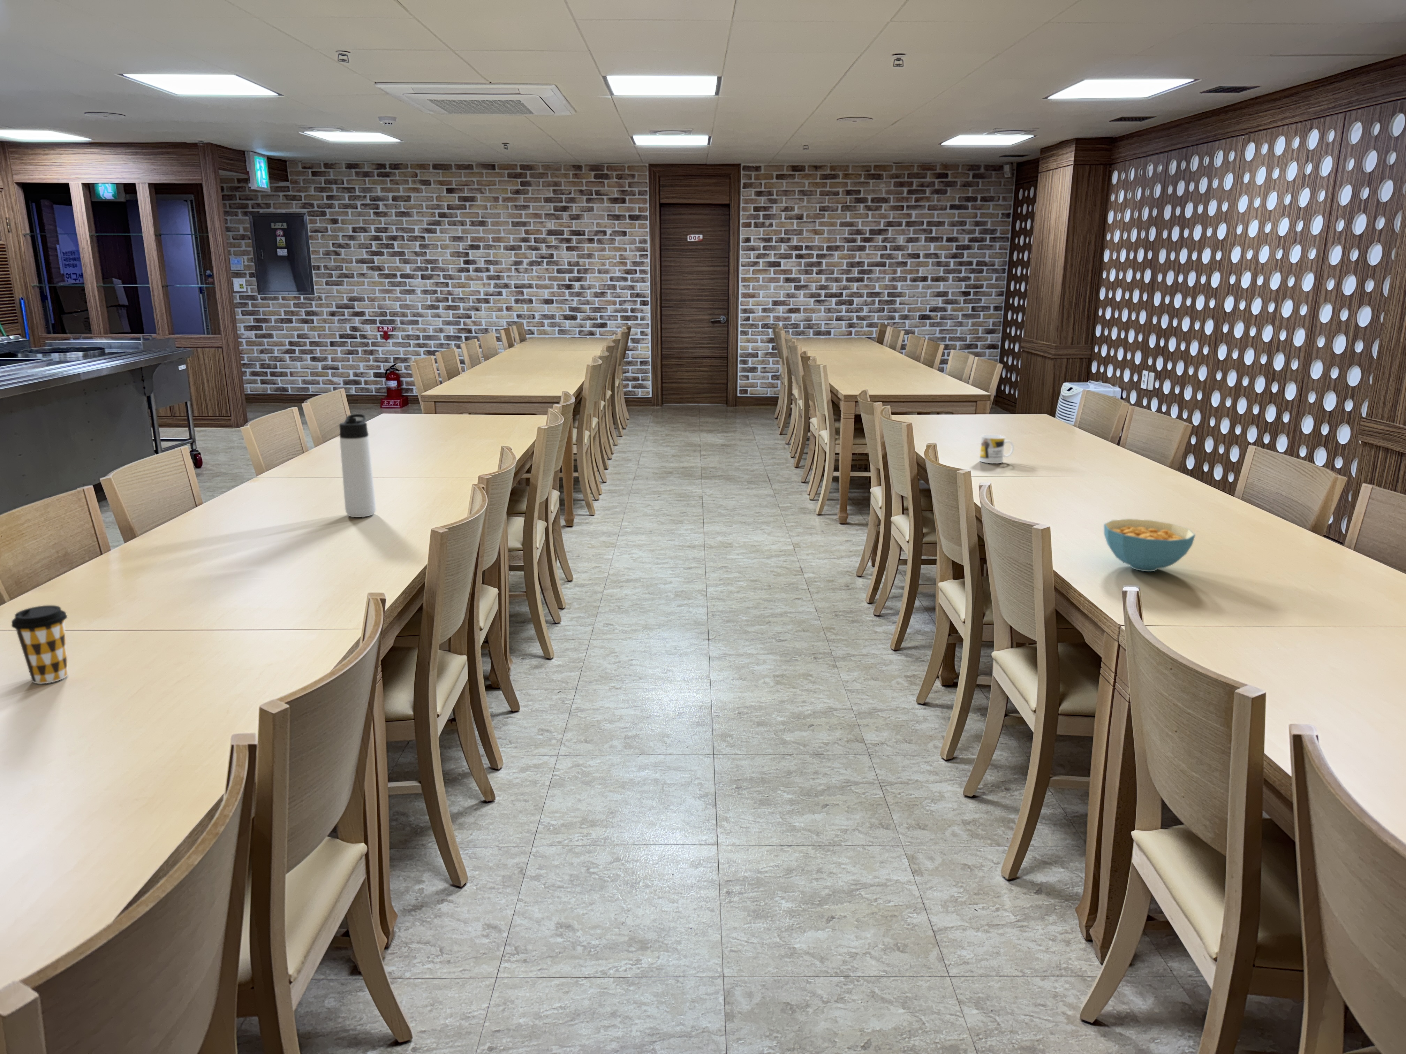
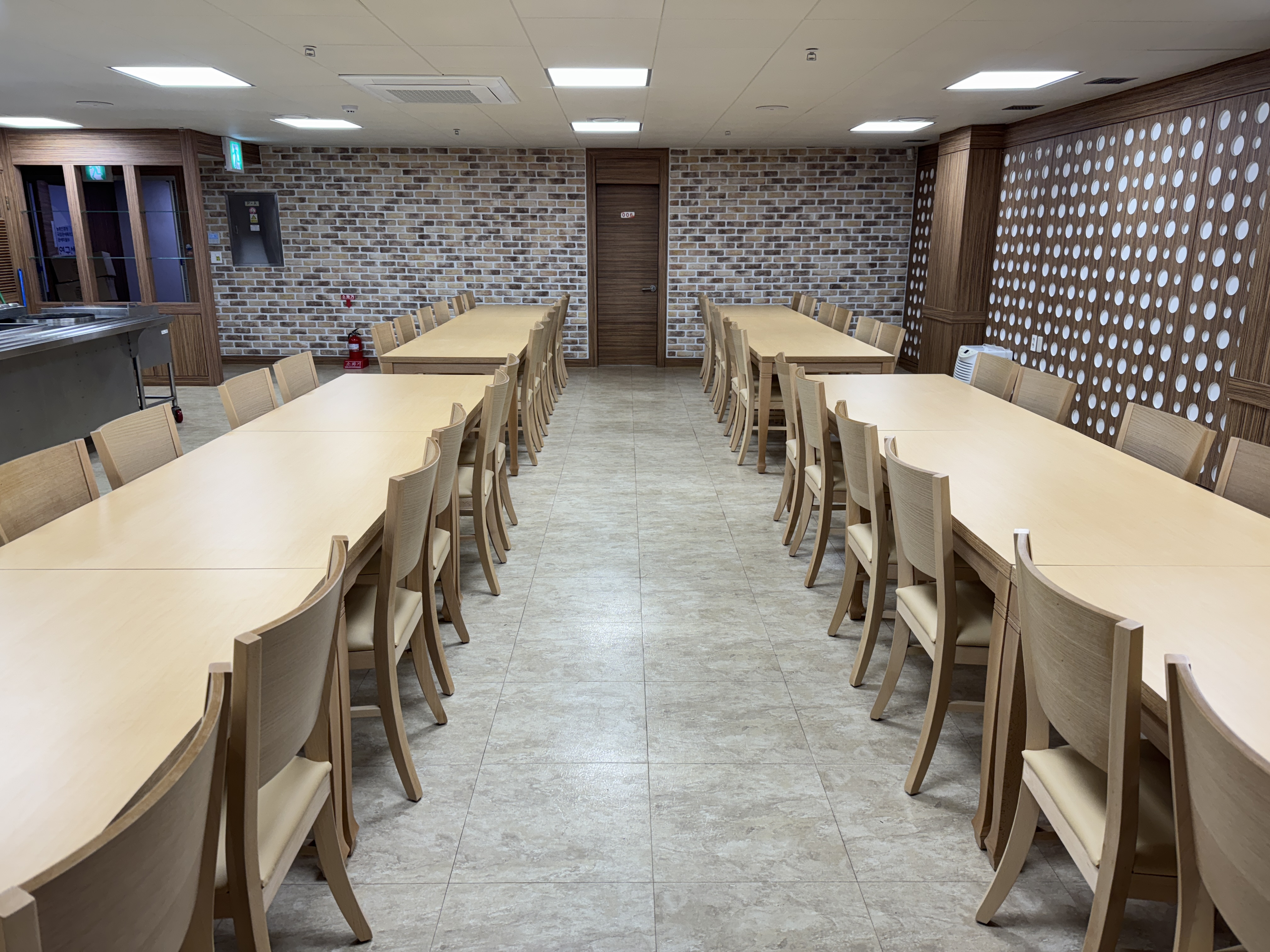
- mug (997, 448)
- thermos bottle (358, 465)
- coffee cup (44, 644)
- cereal bowl (1146, 549)
